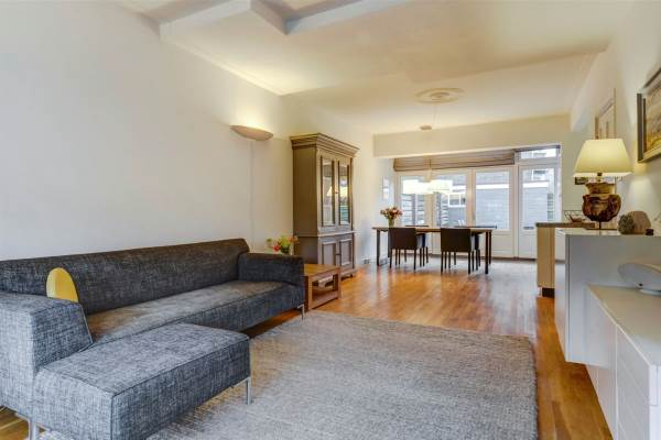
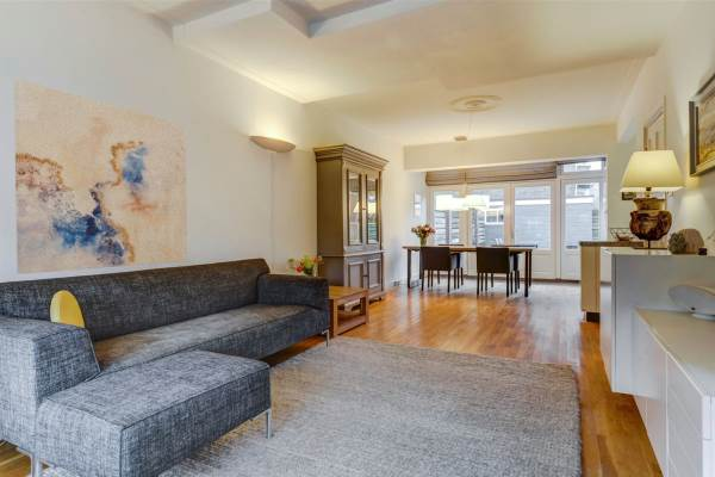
+ wall art (114, 186)
